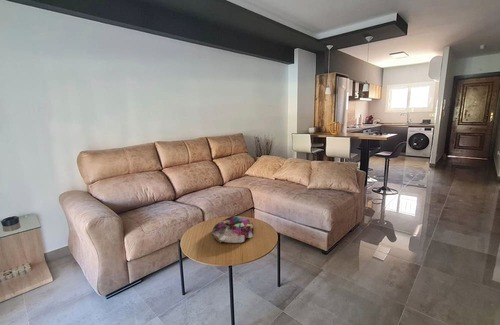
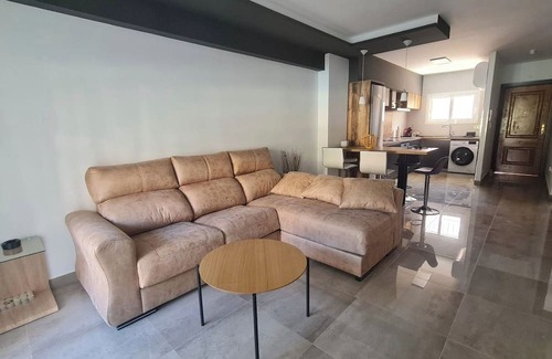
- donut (233, 227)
